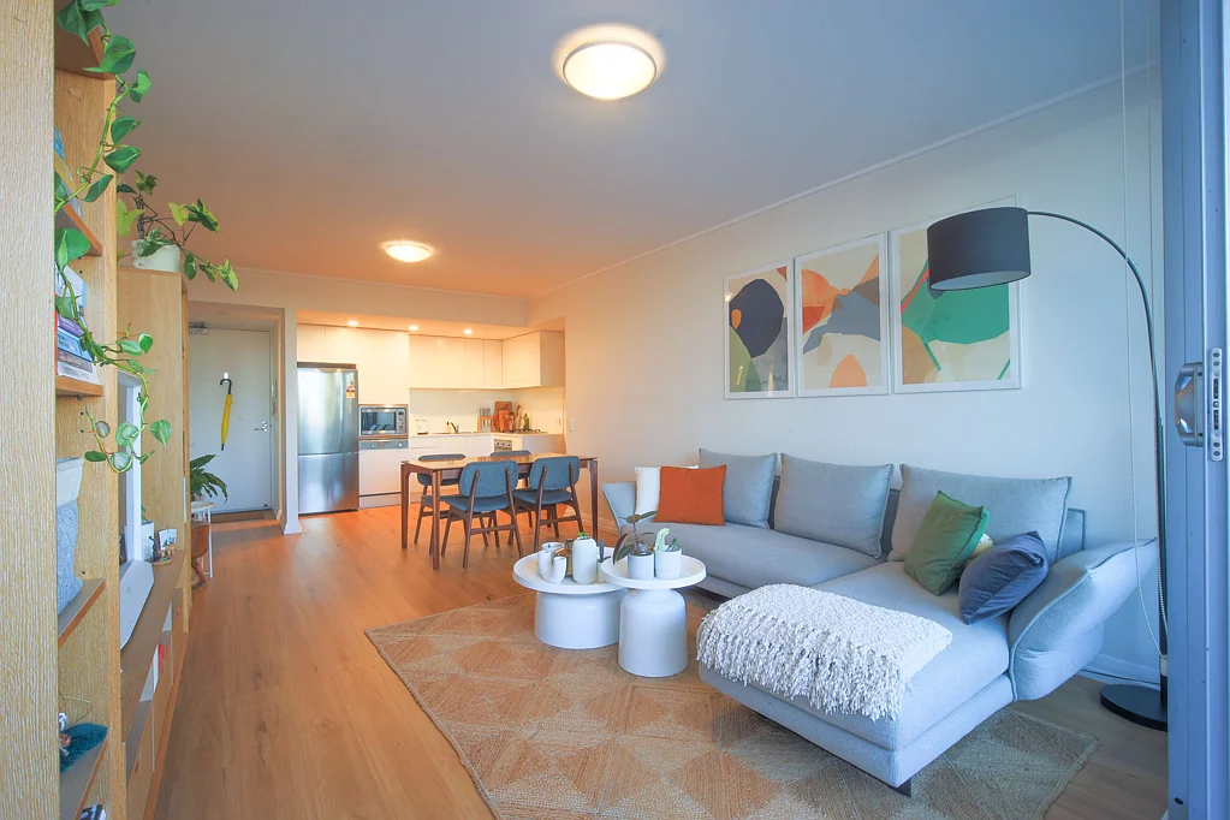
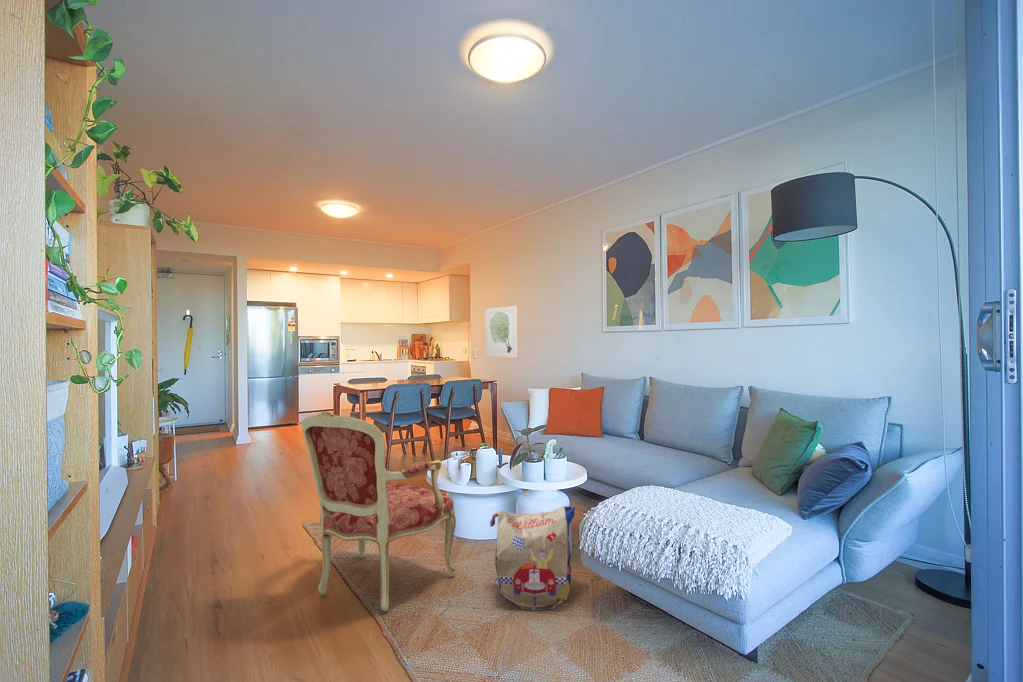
+ armchair (373, 495)
+ backpack (530, 548)
+ wall art (501, 332)
